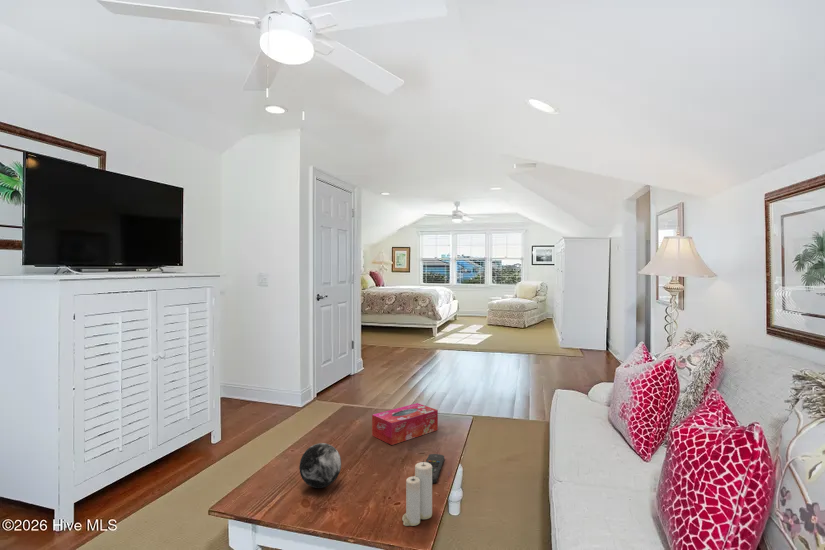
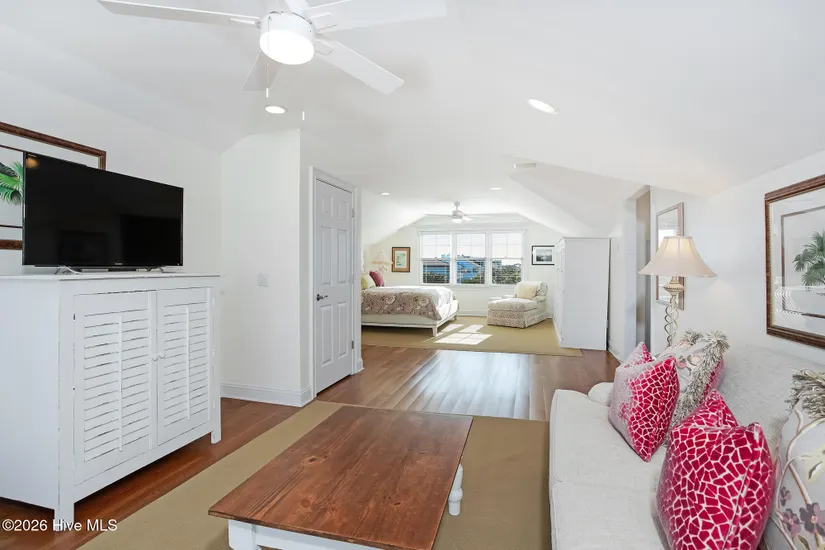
- tissue box (405, 422)
- decorative orb (320, 465)
- candle (417, 487)
- remote control (432, 467)
